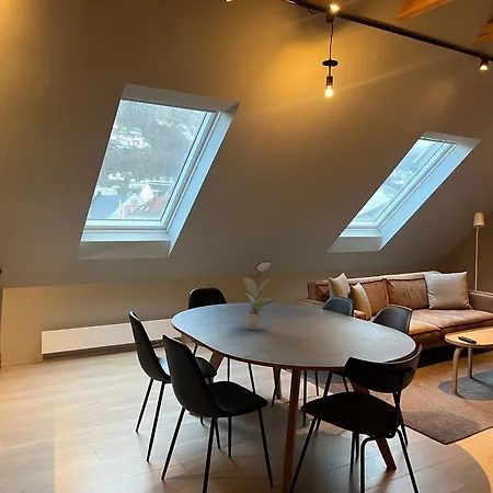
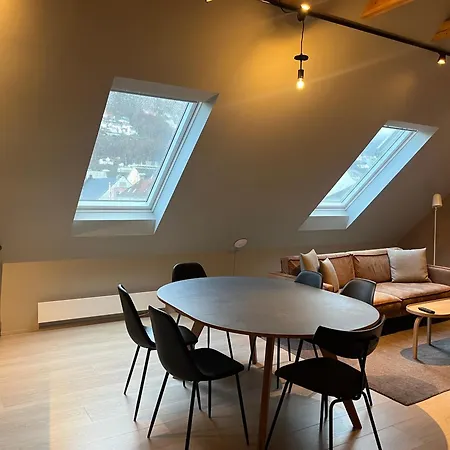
- potted plant (259, 302)
